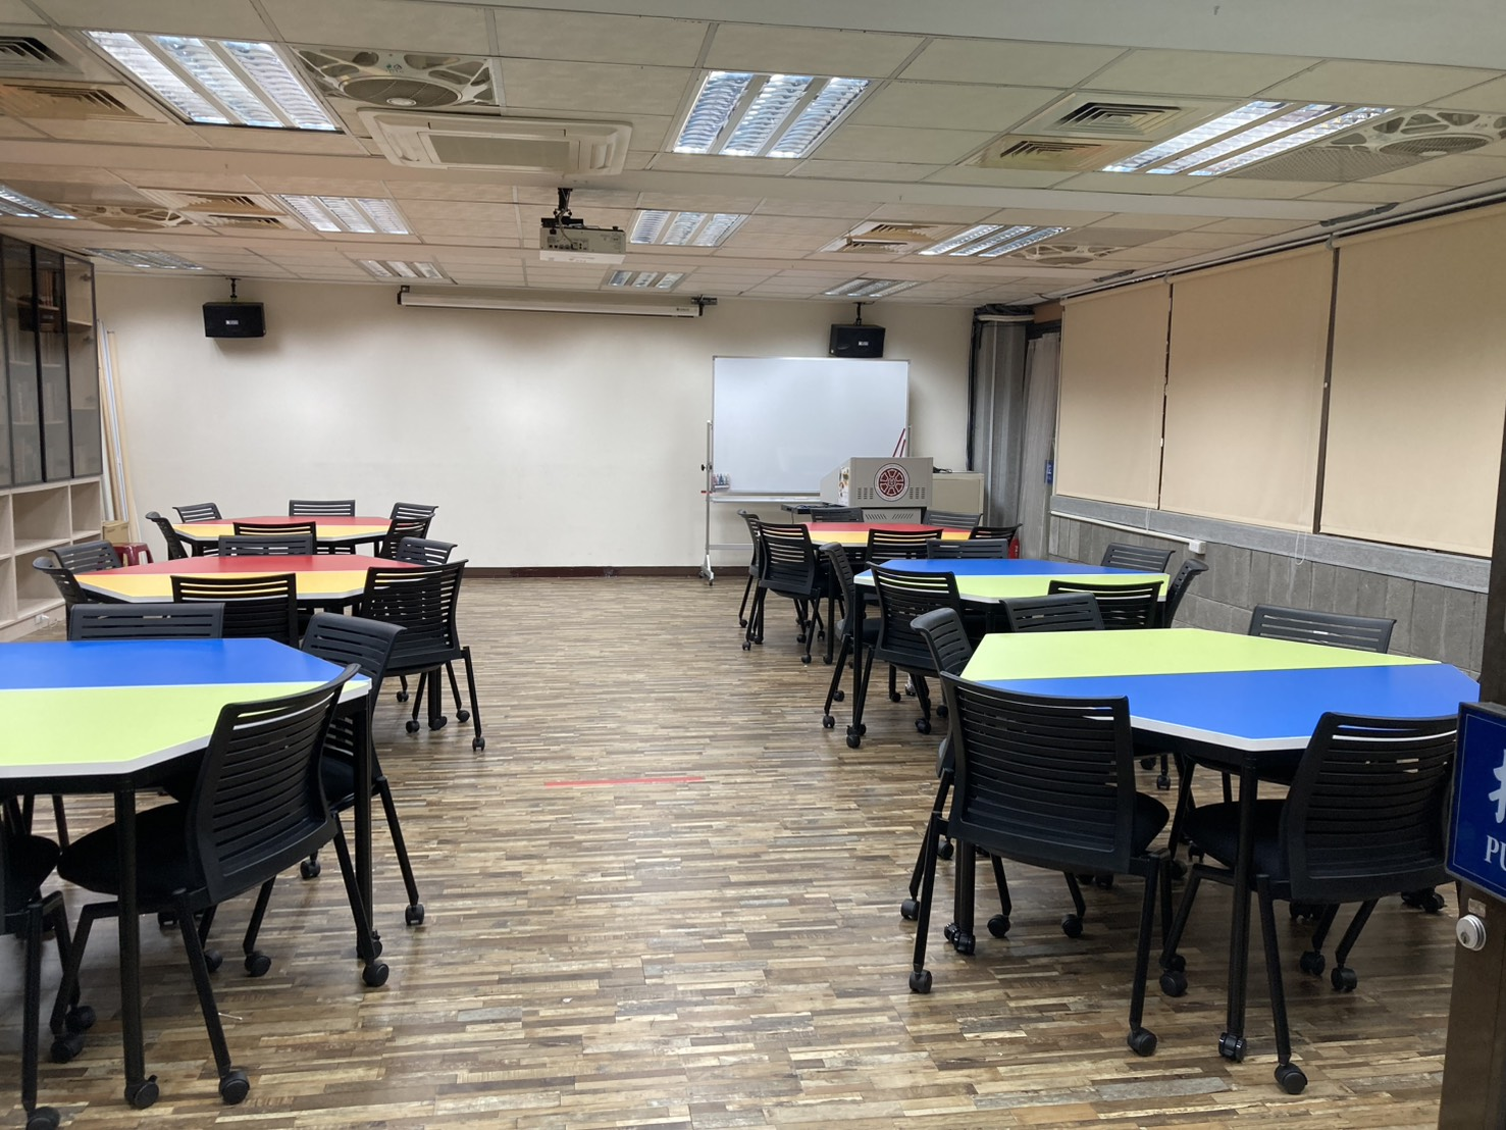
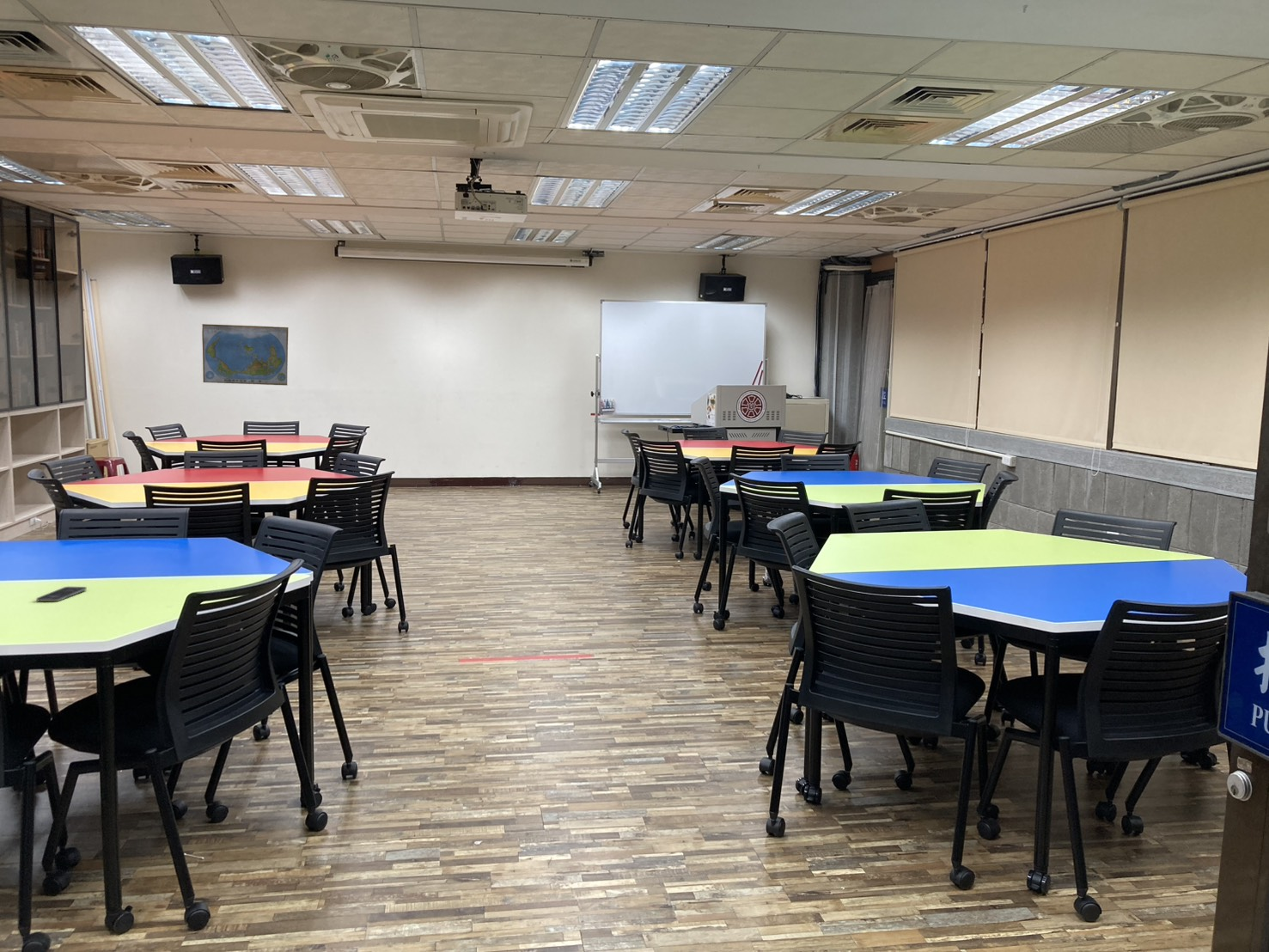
+ smartphone (62, 594)
+ world map (246, 355)
